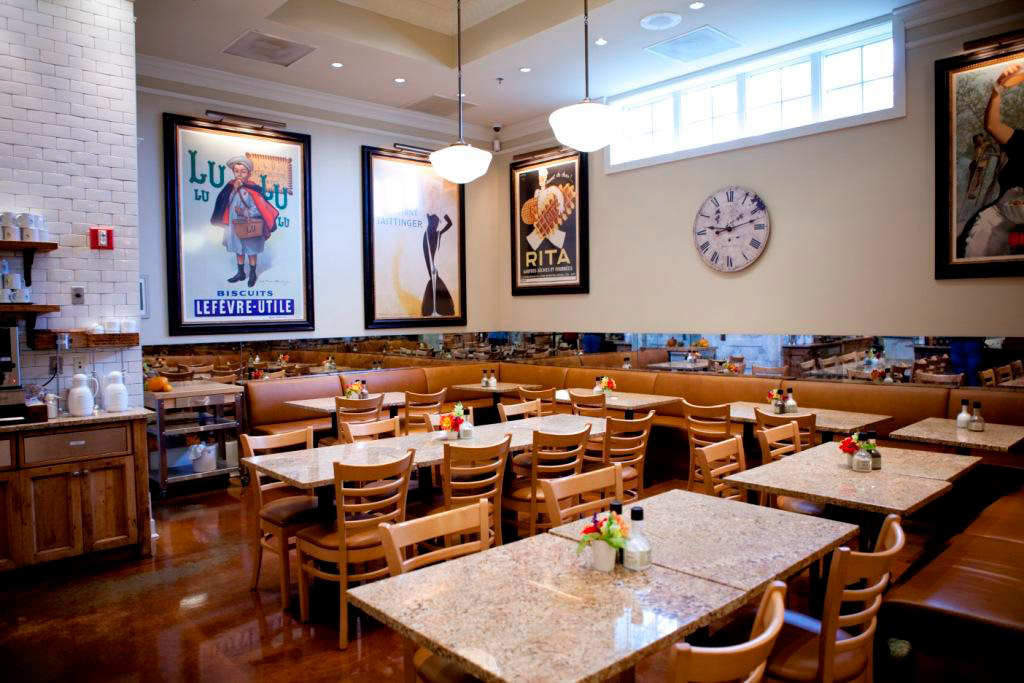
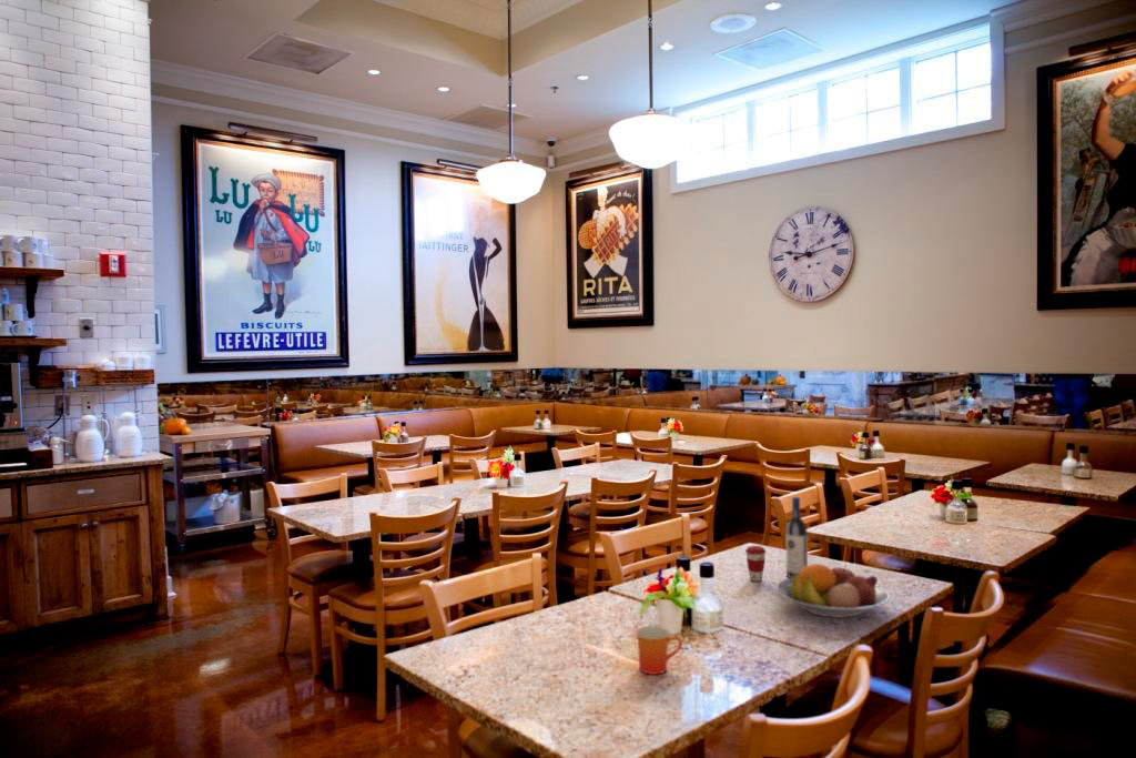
+ wine bottle (795, 536)
+ mug (656, 649)
+ fruit bowl (831, 586)
+ coffee cup (755, 563)
